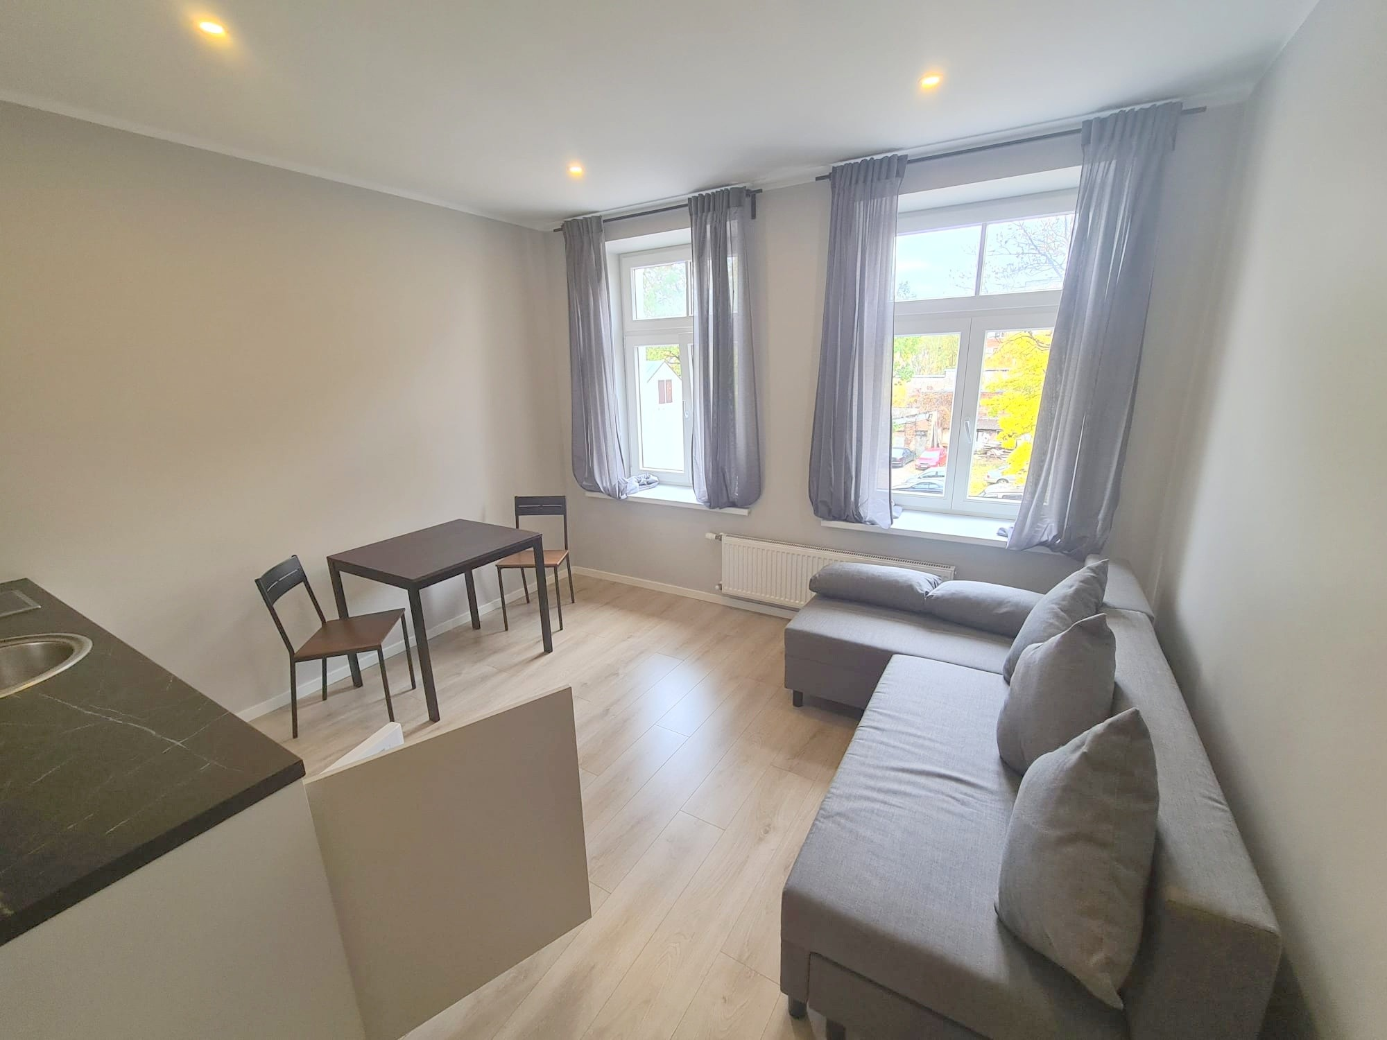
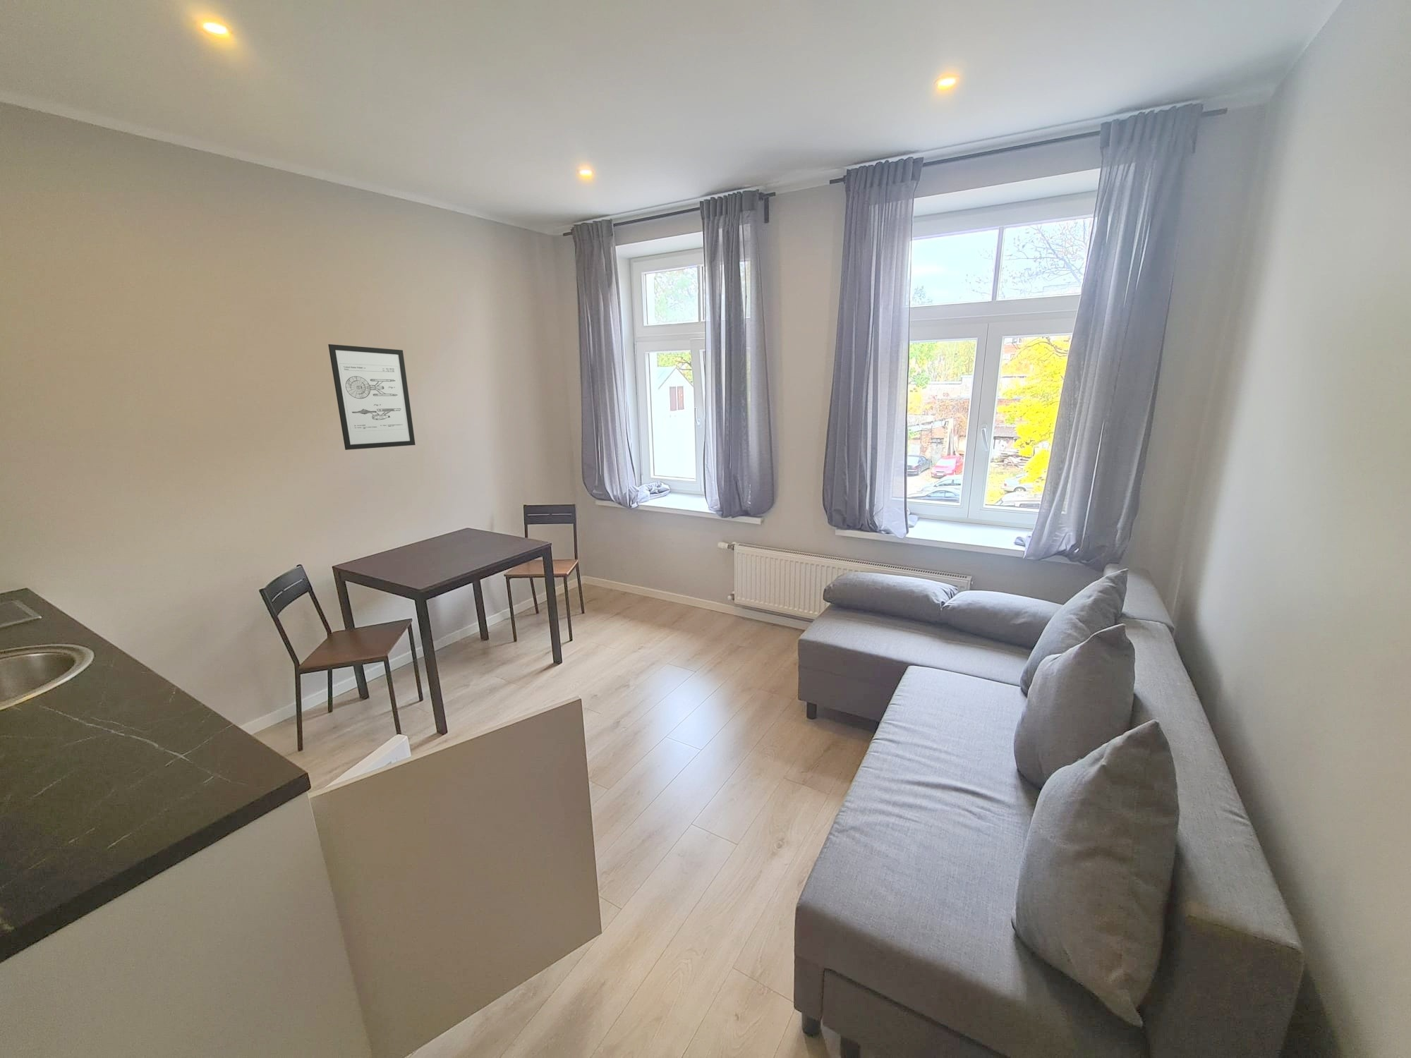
+ wall art (374, 398)
